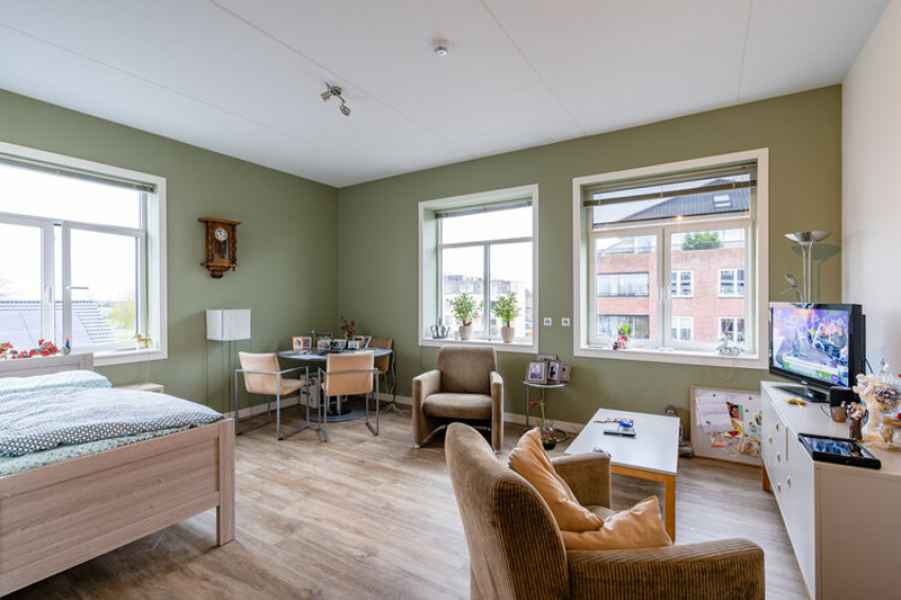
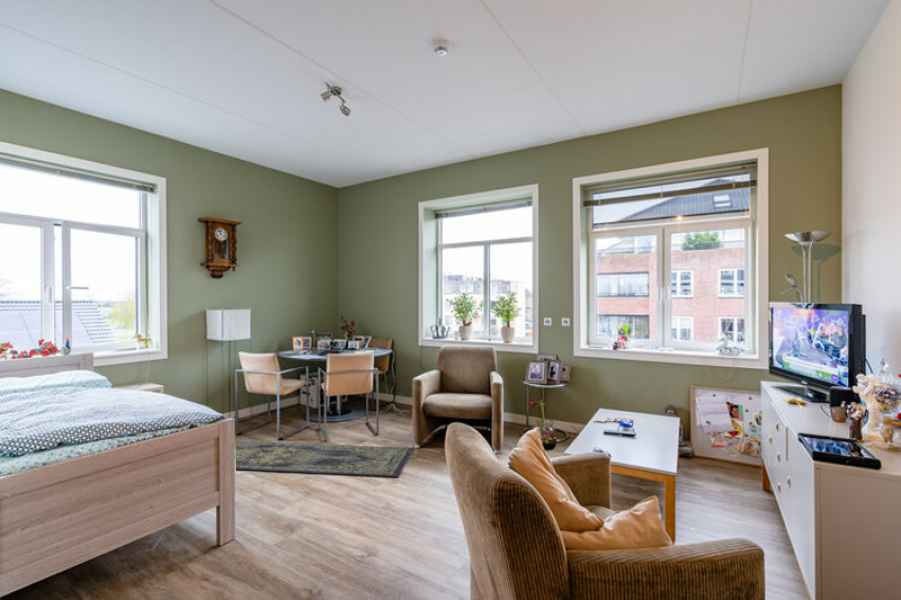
+ rug (273, 455)
